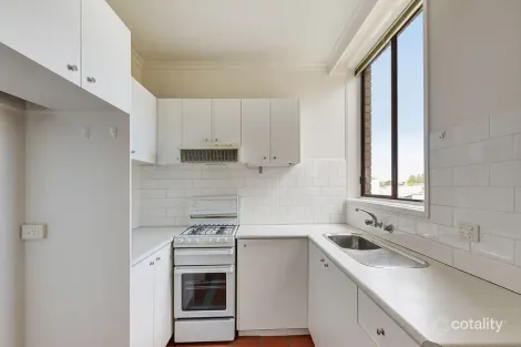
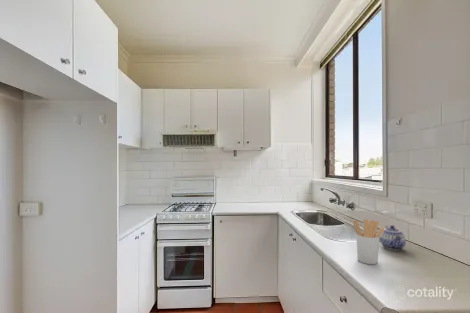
+ utensil holder (368, 239)
+ teapot (392, 236)
